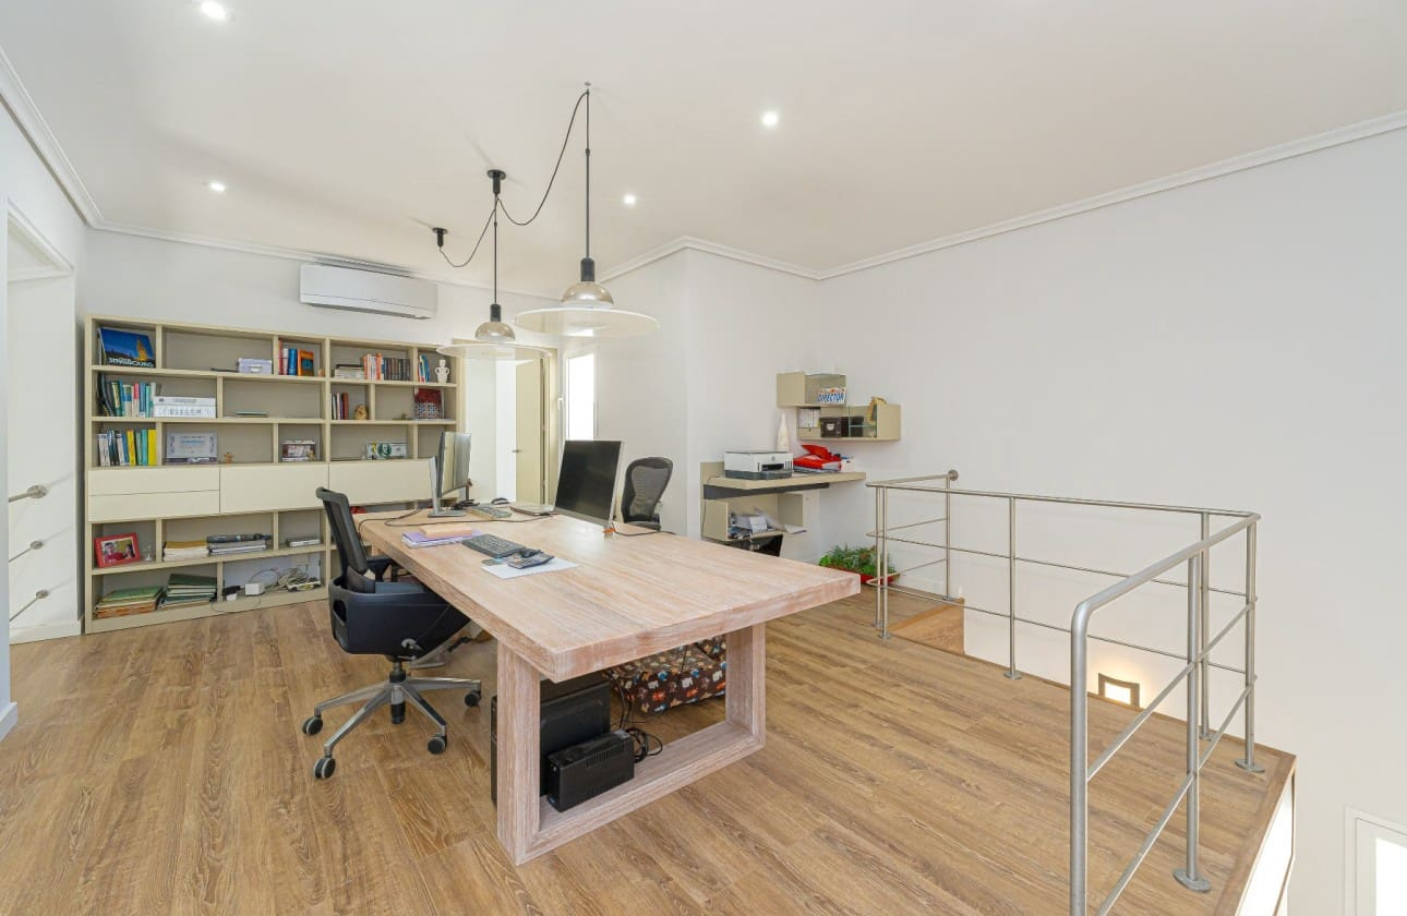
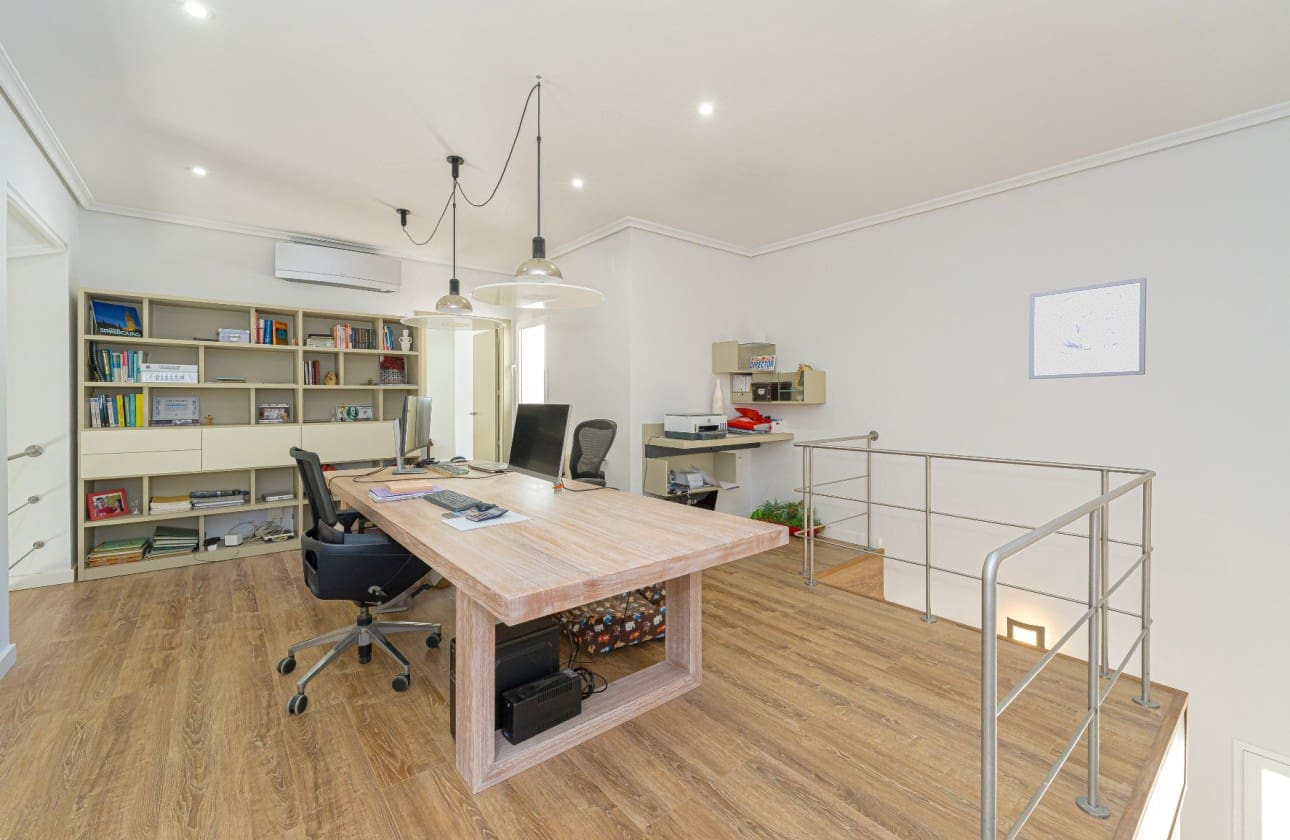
+ wall art (1083, 331)
